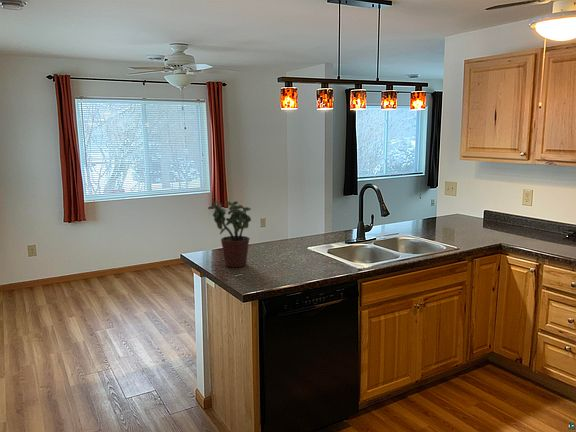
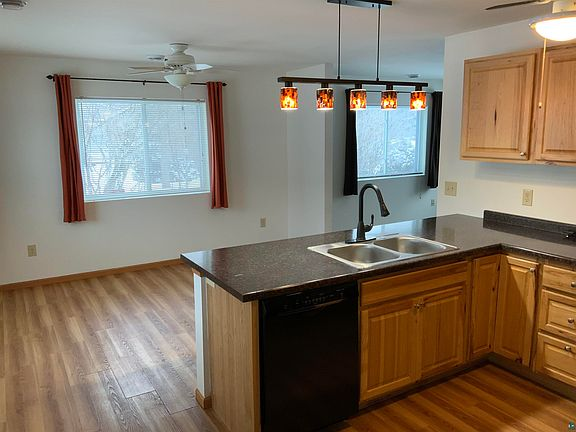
- potted plant (234, 231)
